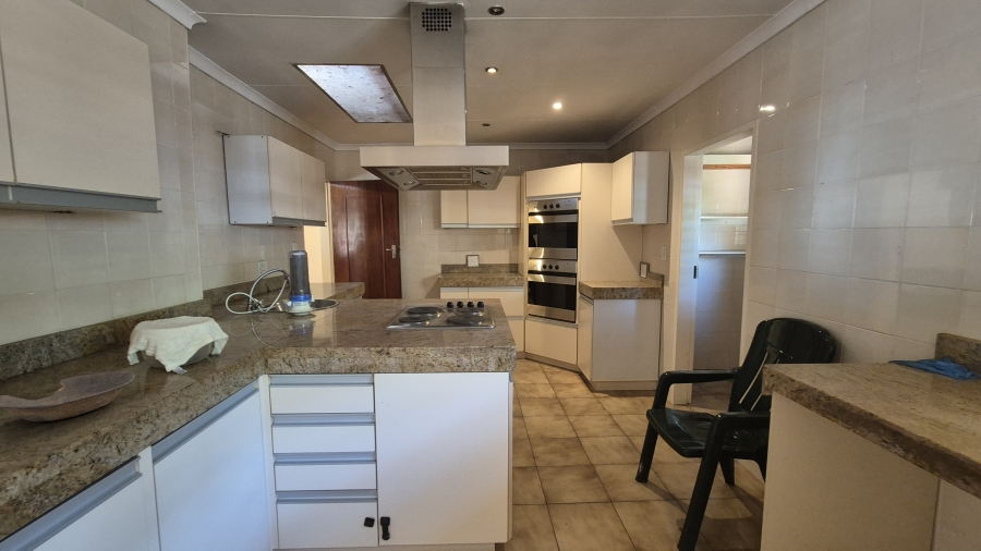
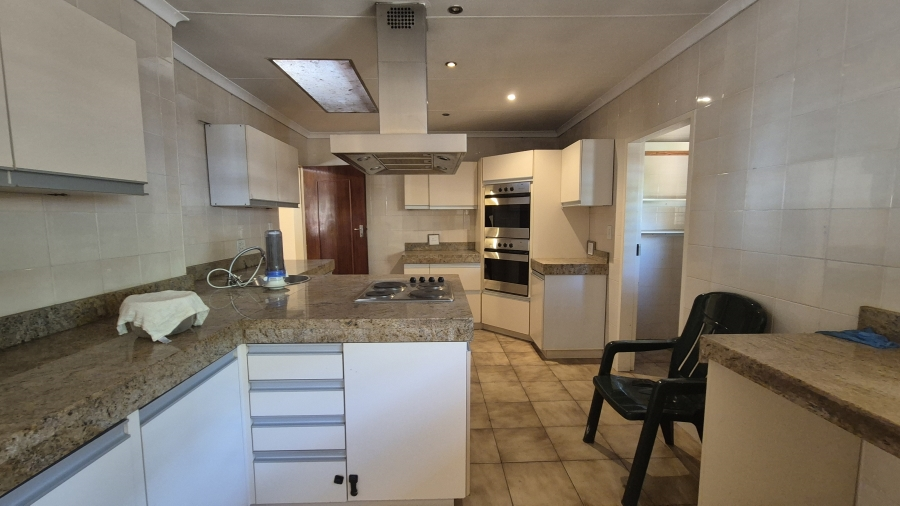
- bowl (74, 396)
